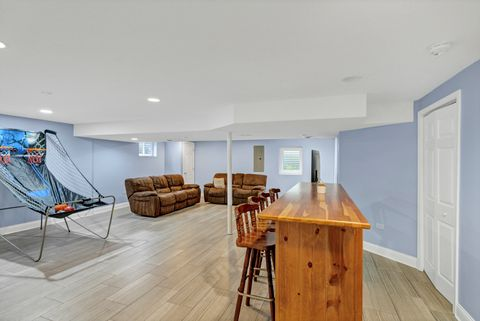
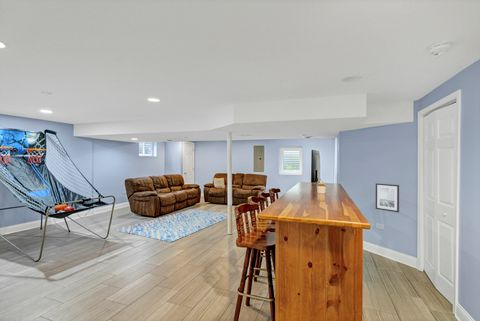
+ rug (183, 221)
+ wall art (386, 197)
